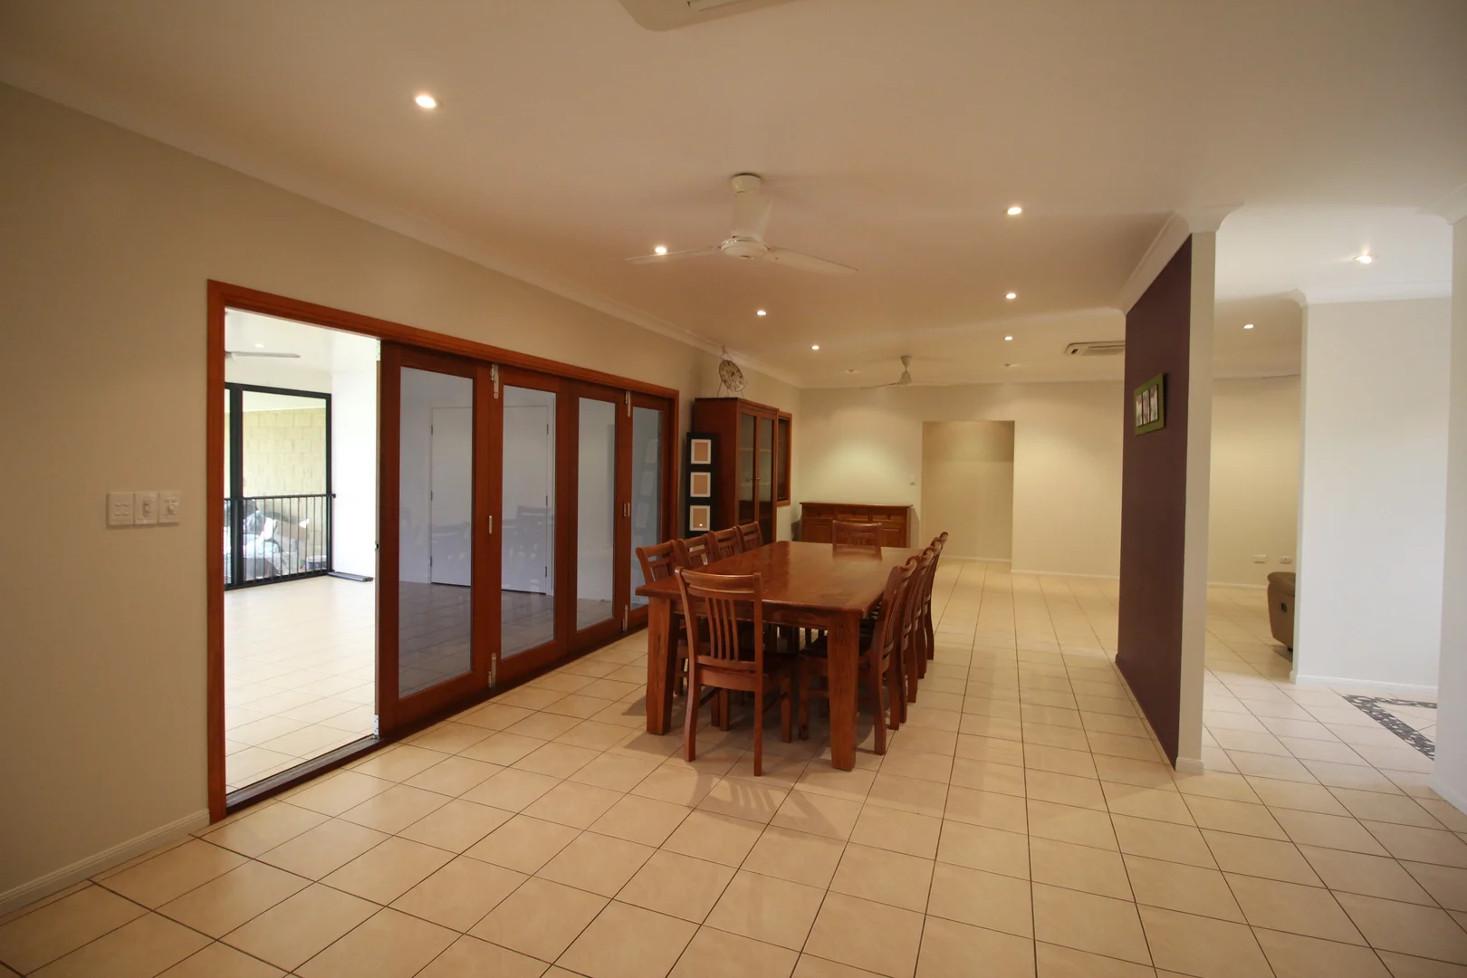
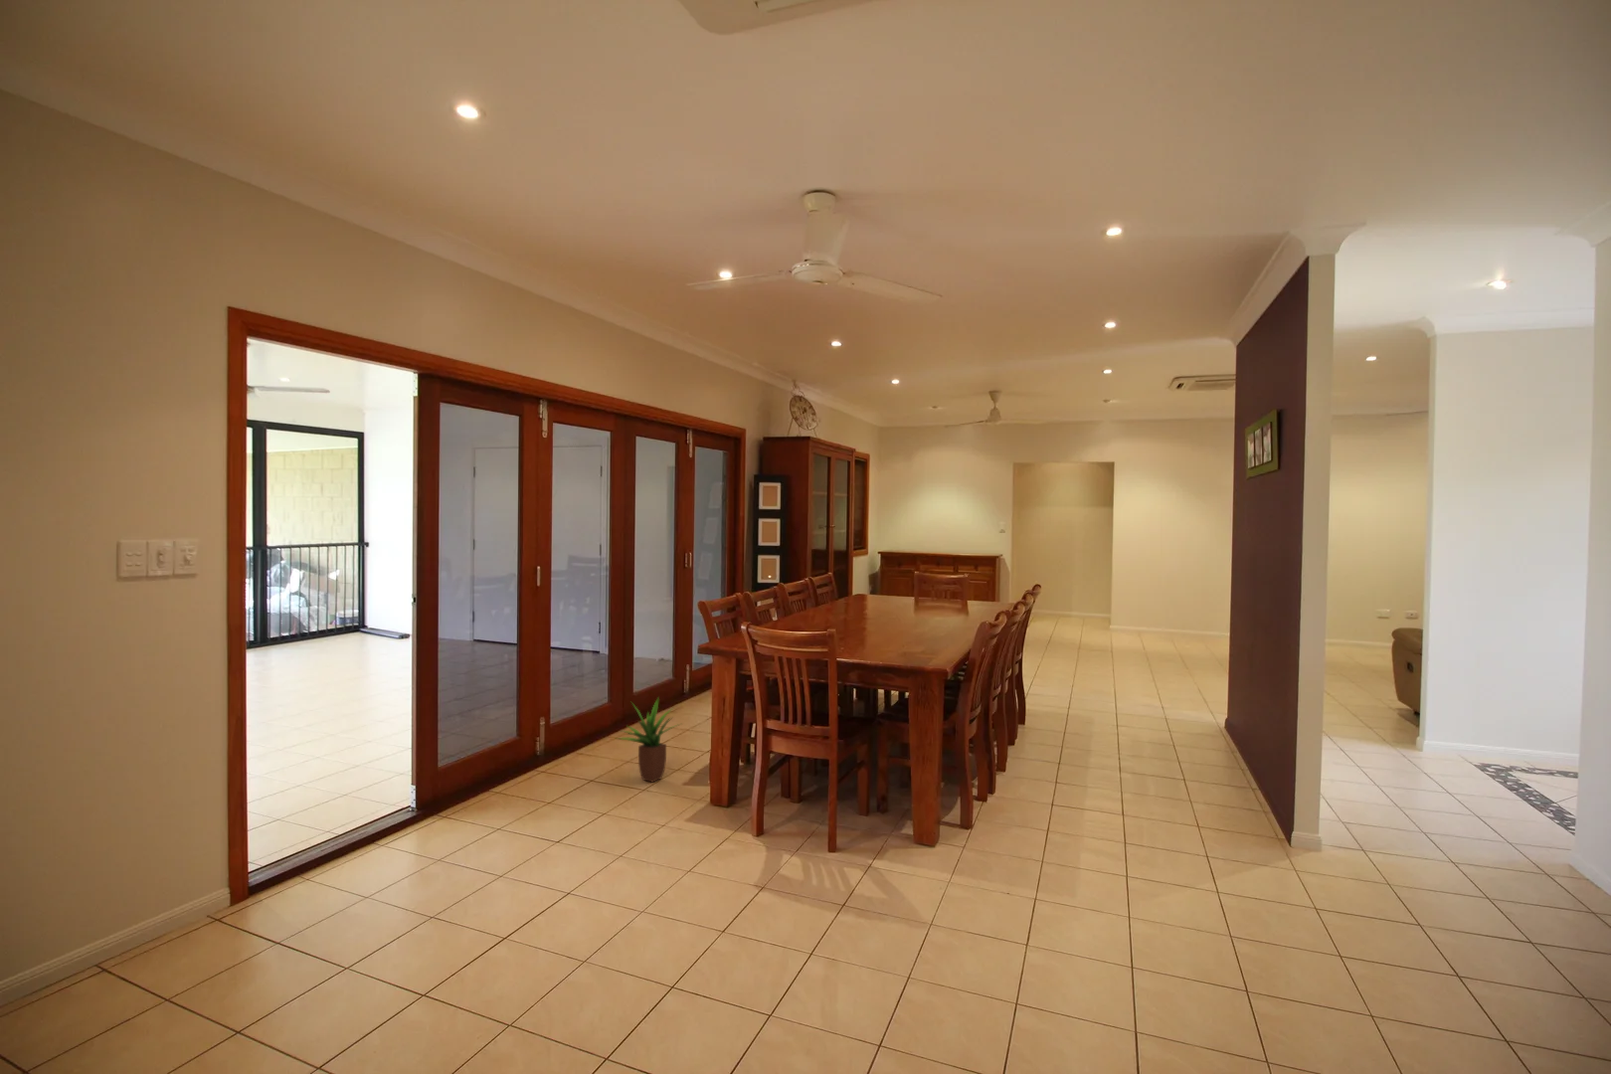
+ potted plant (646, 740)
